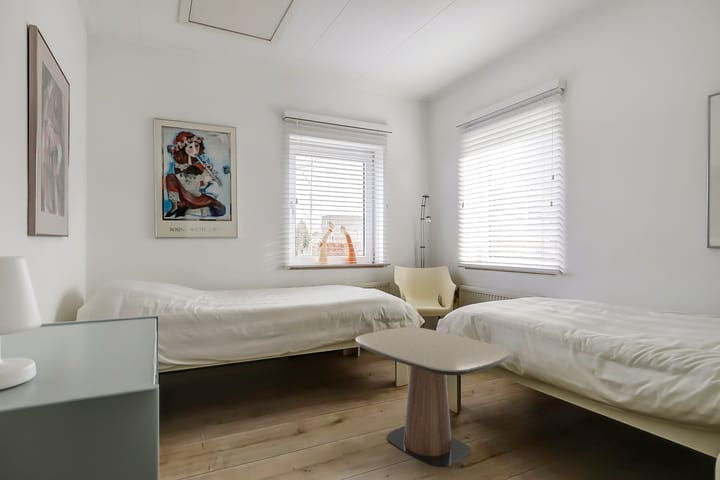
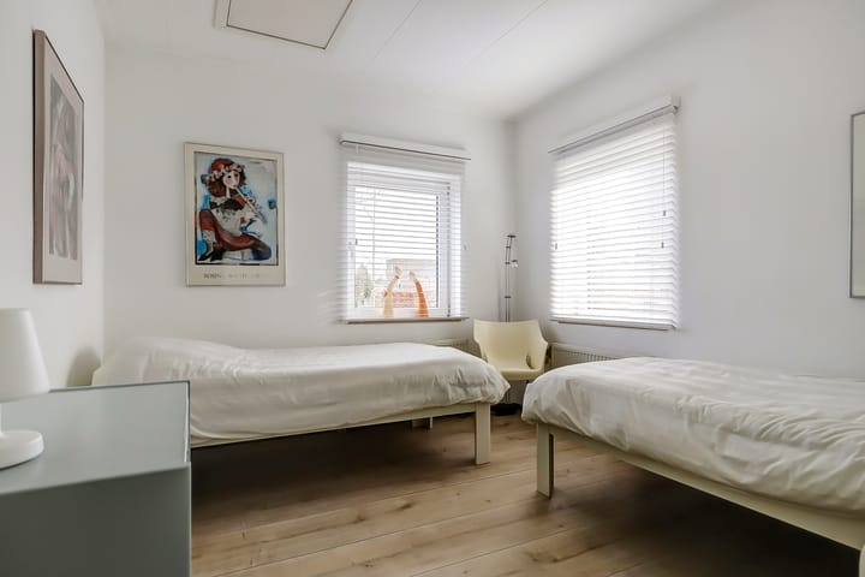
- side table (427, 394)
